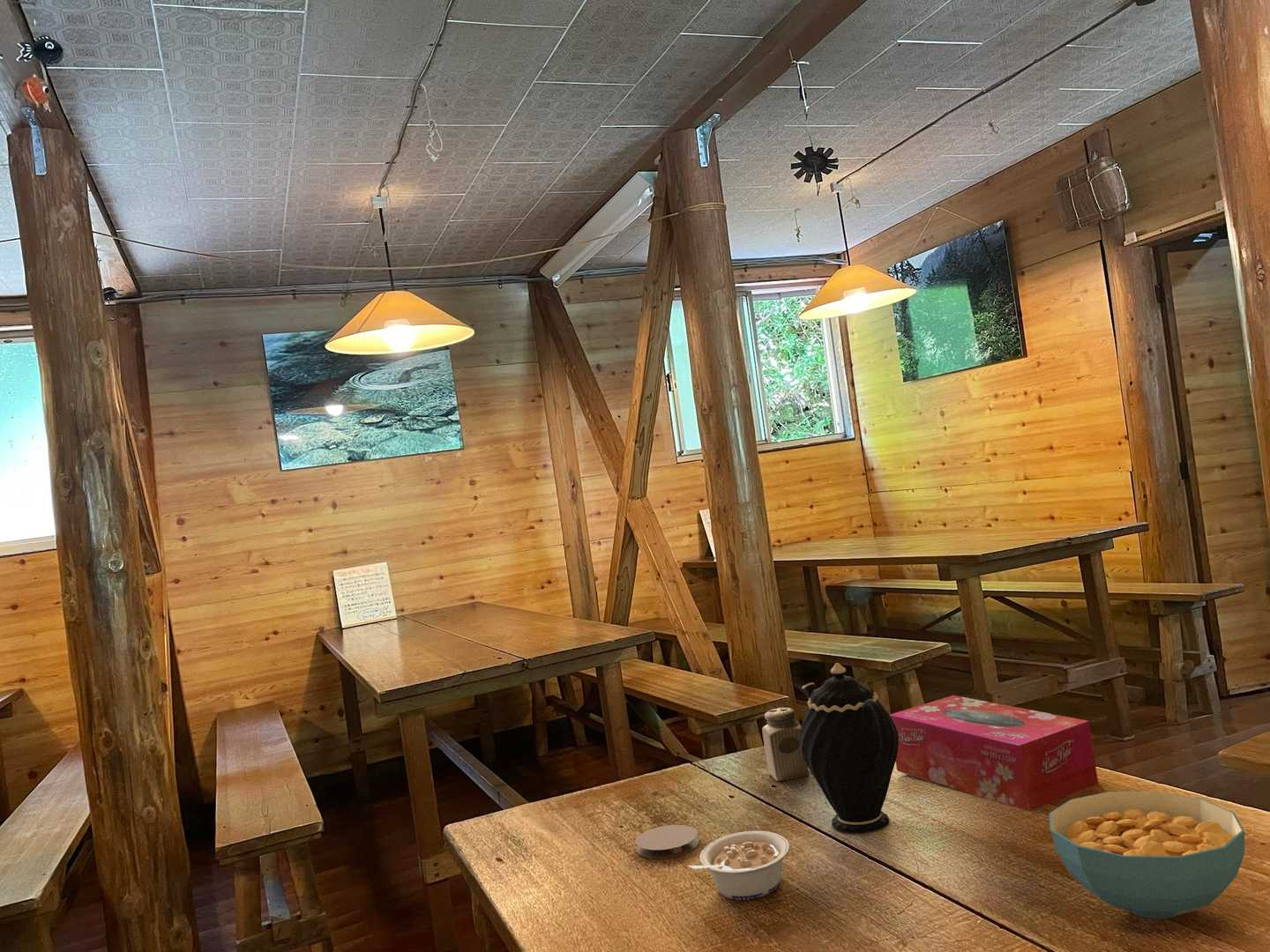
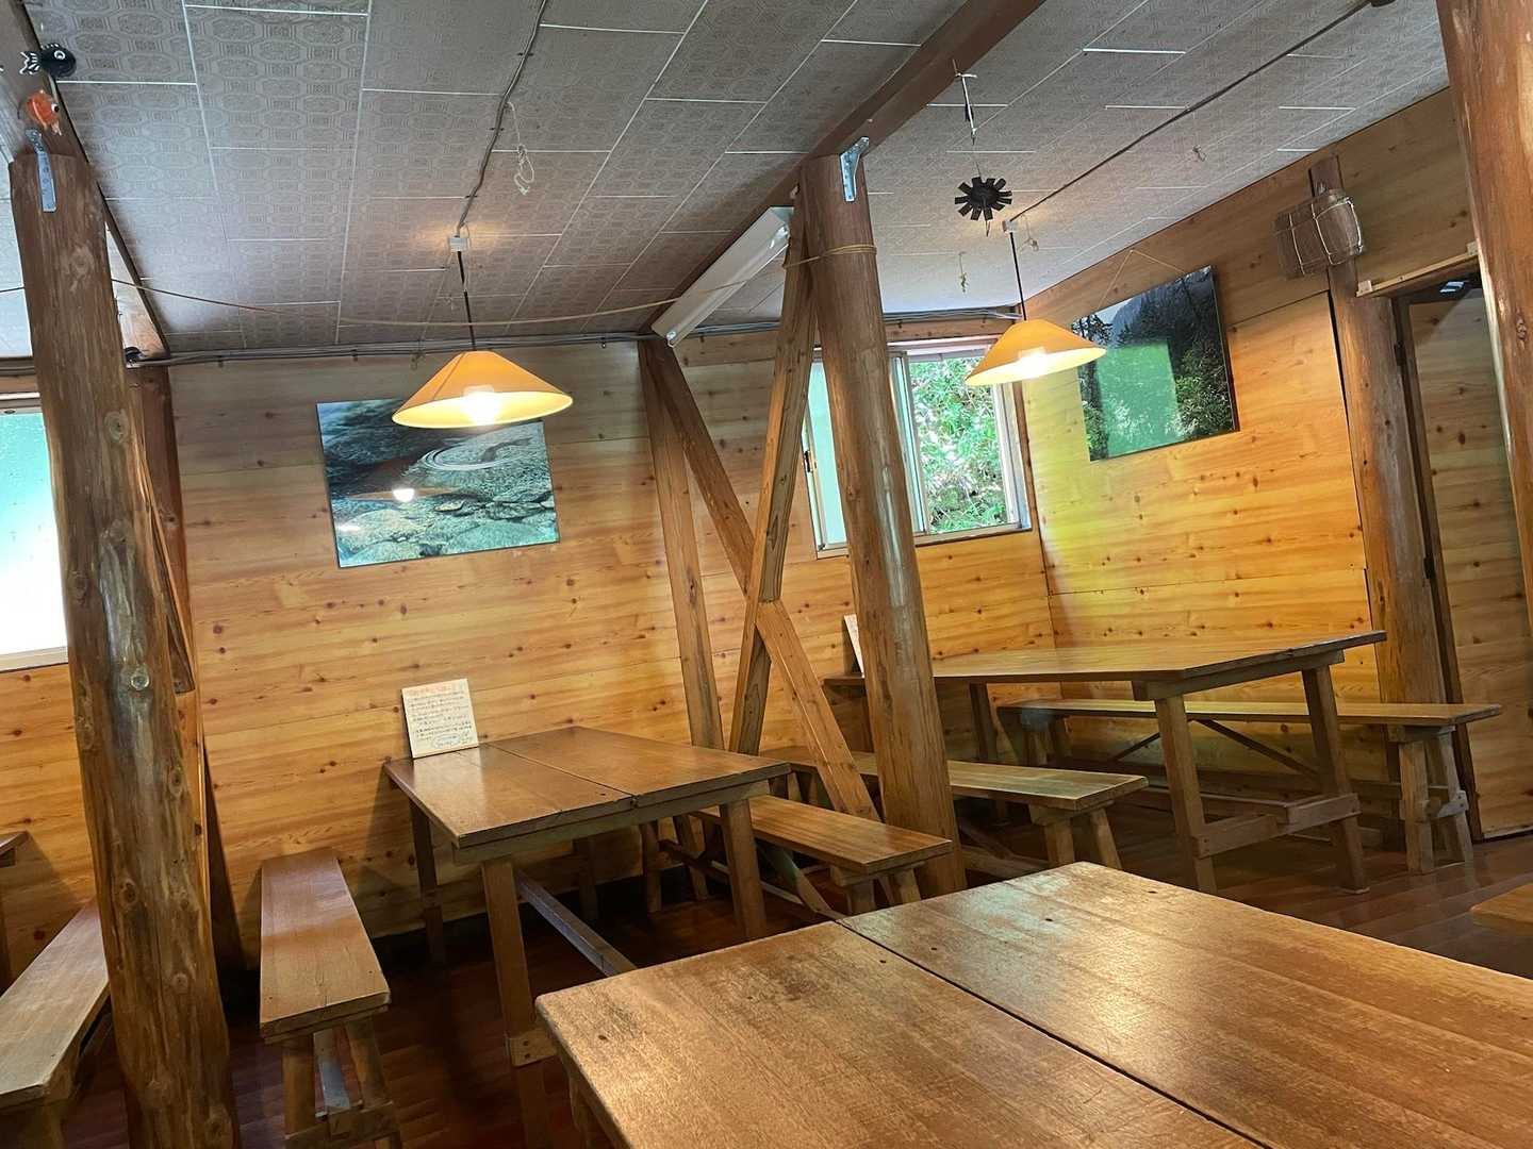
- tissue box (987, 747)
- teapot (847, 741)
- coaster (667, 841)
- salt shaker (783, 741)
- cereal bowl (1147, 864)
- legume (745, 866)
